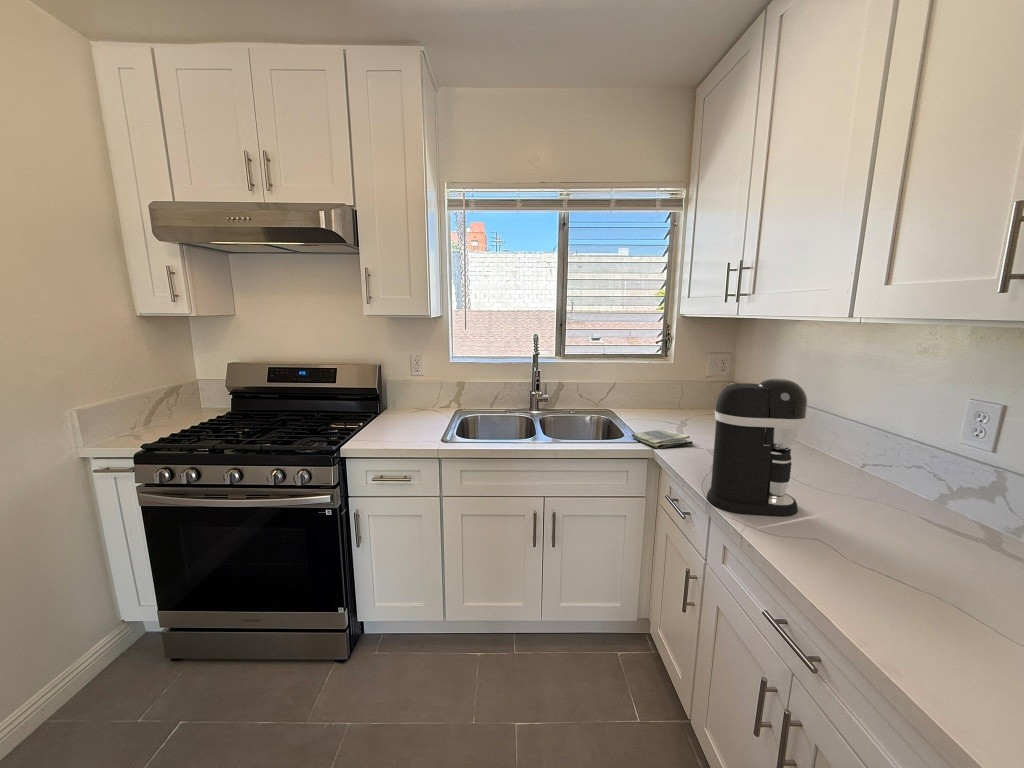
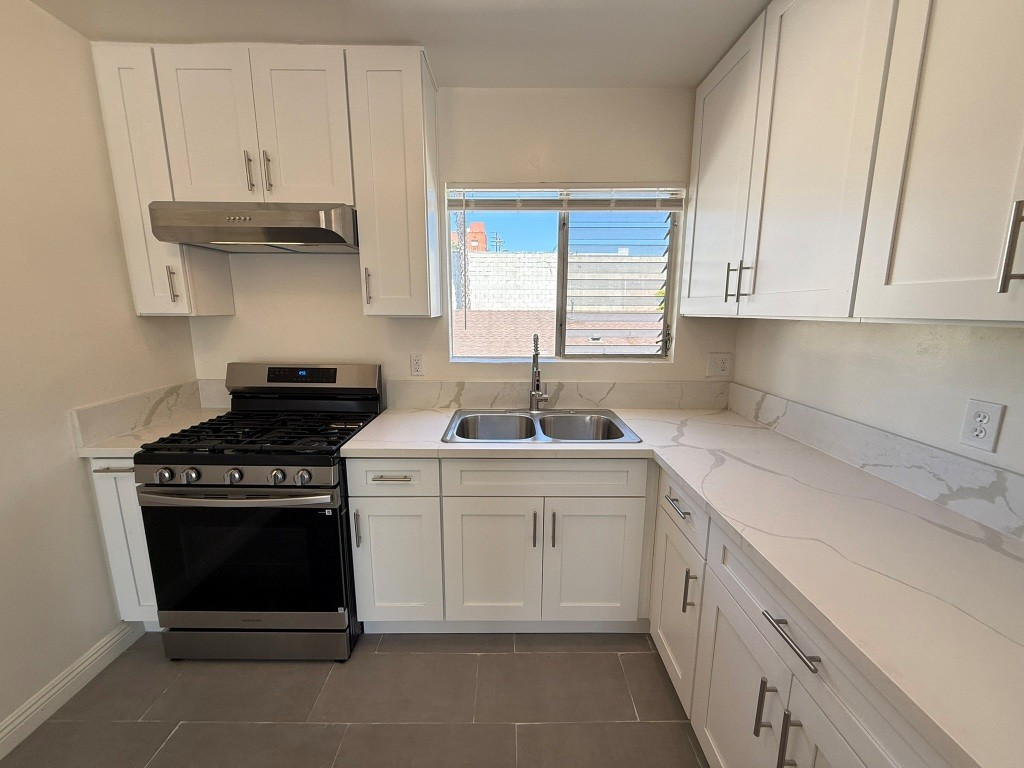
- dish towel (661, 437)
- coffee maker (756, 442)
